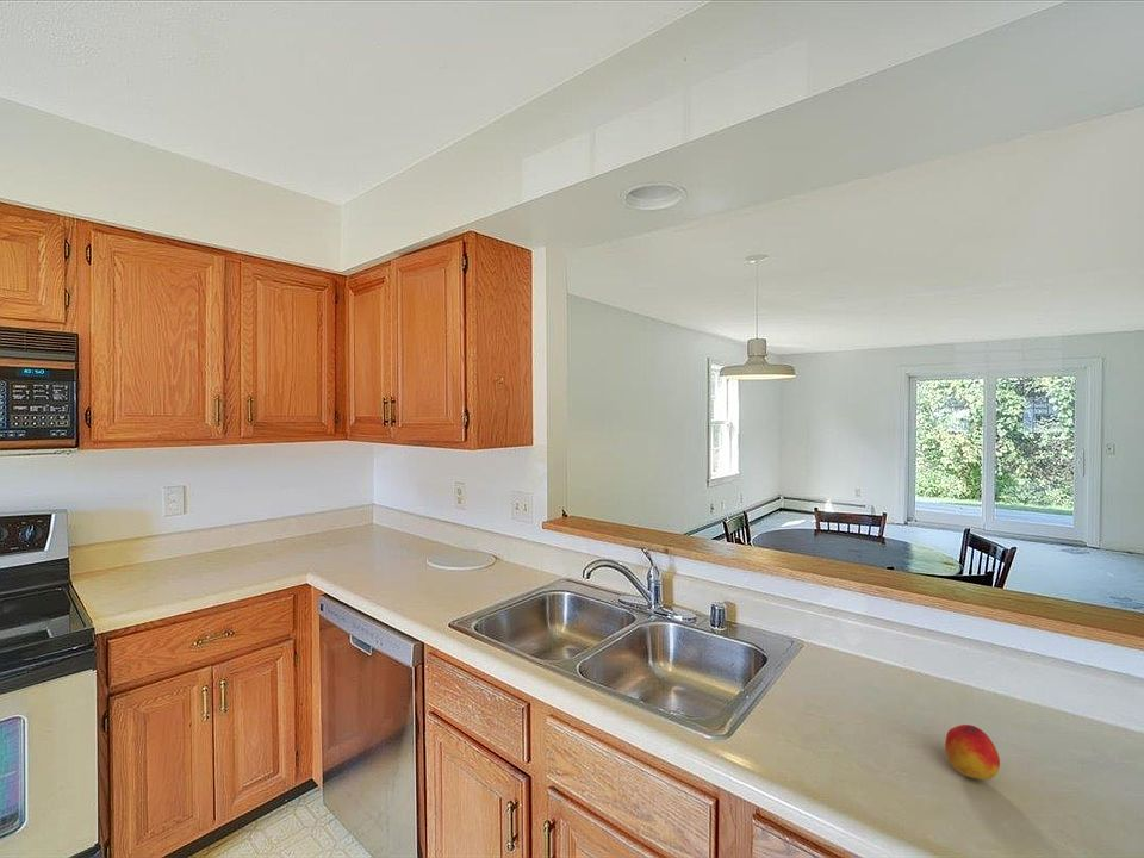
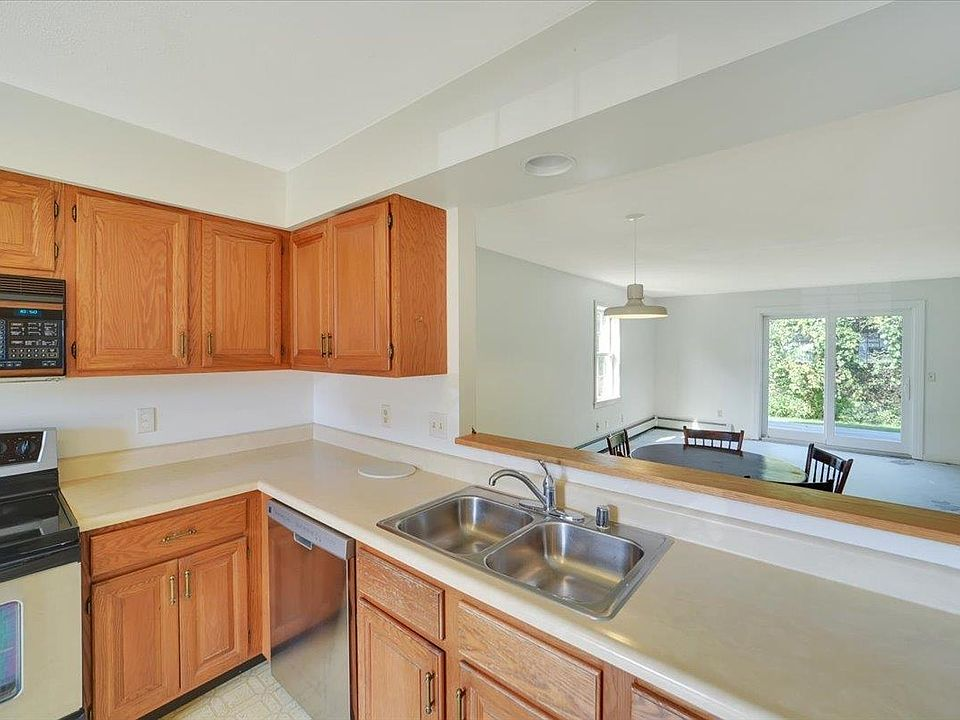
- peach (972, 751)
